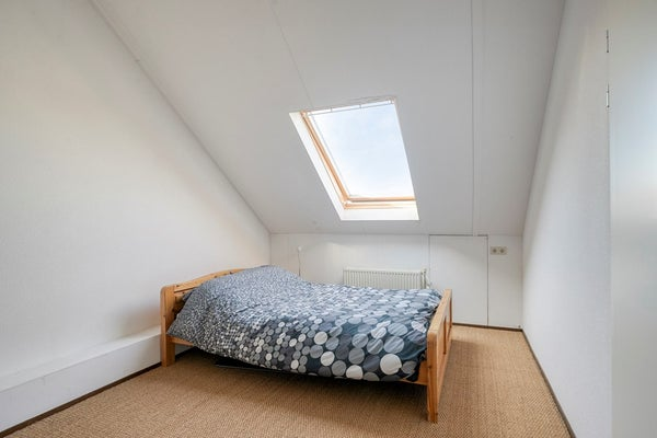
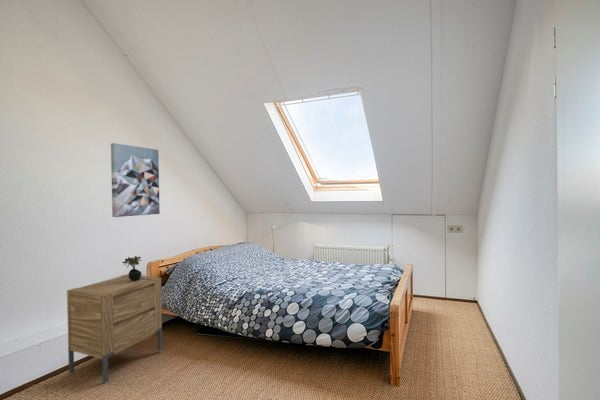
+ nightstand (117, 322)
+ wall art (136, 181)
+ succulent plant (134, 267)
